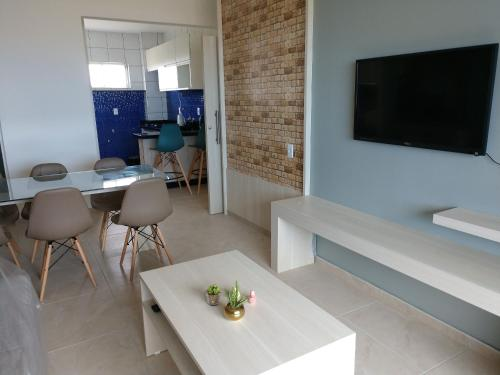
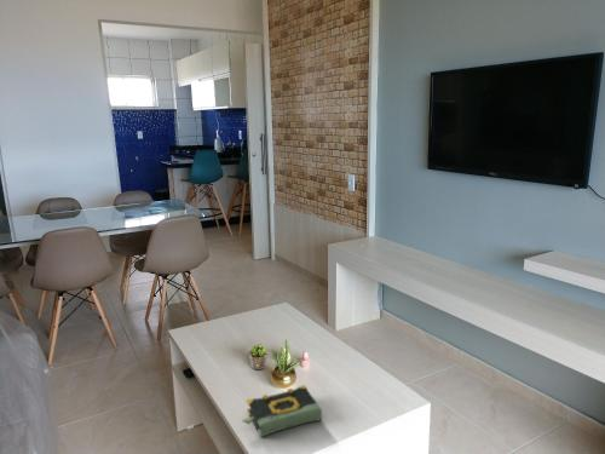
+ book (278, 410)
